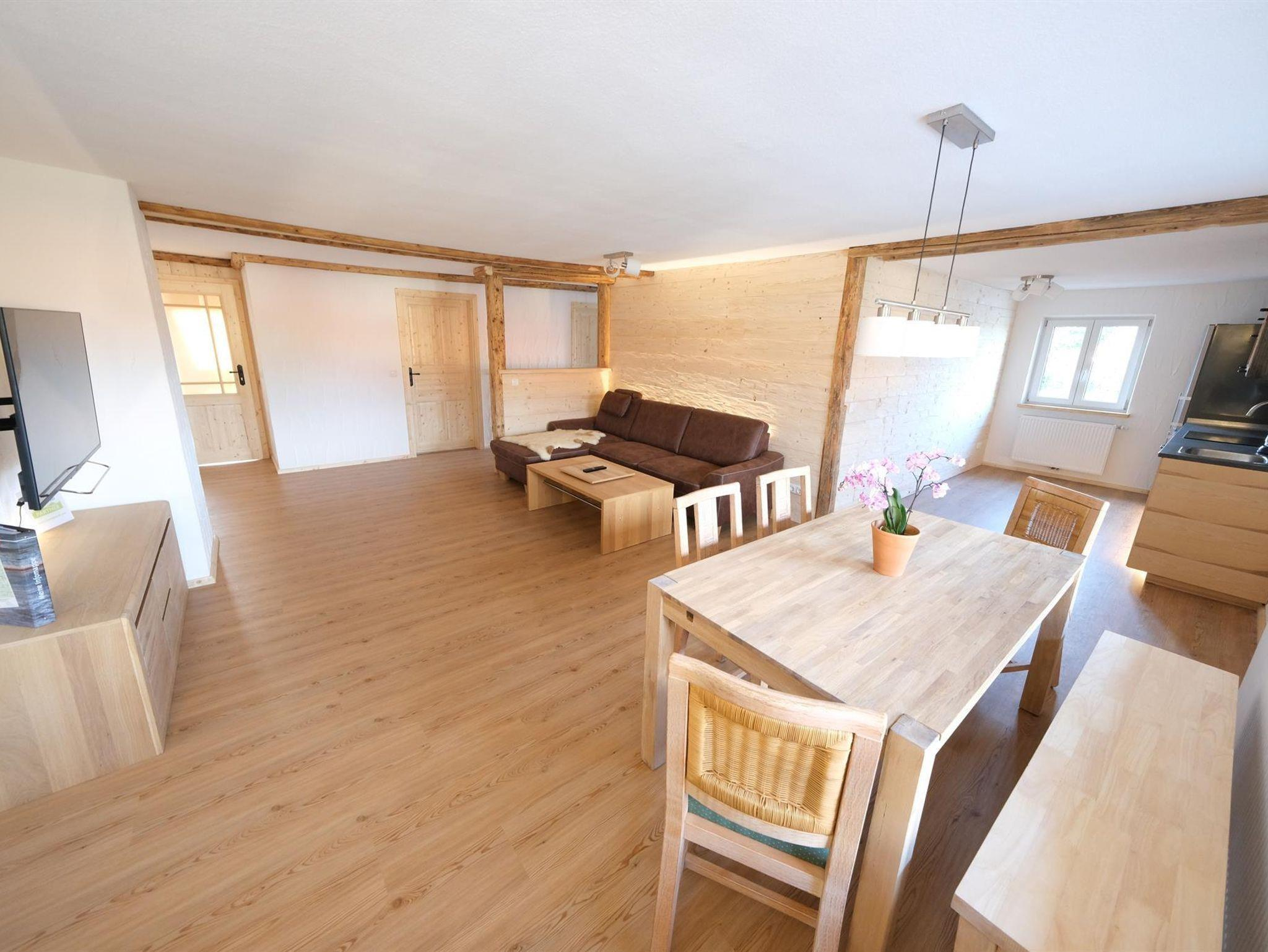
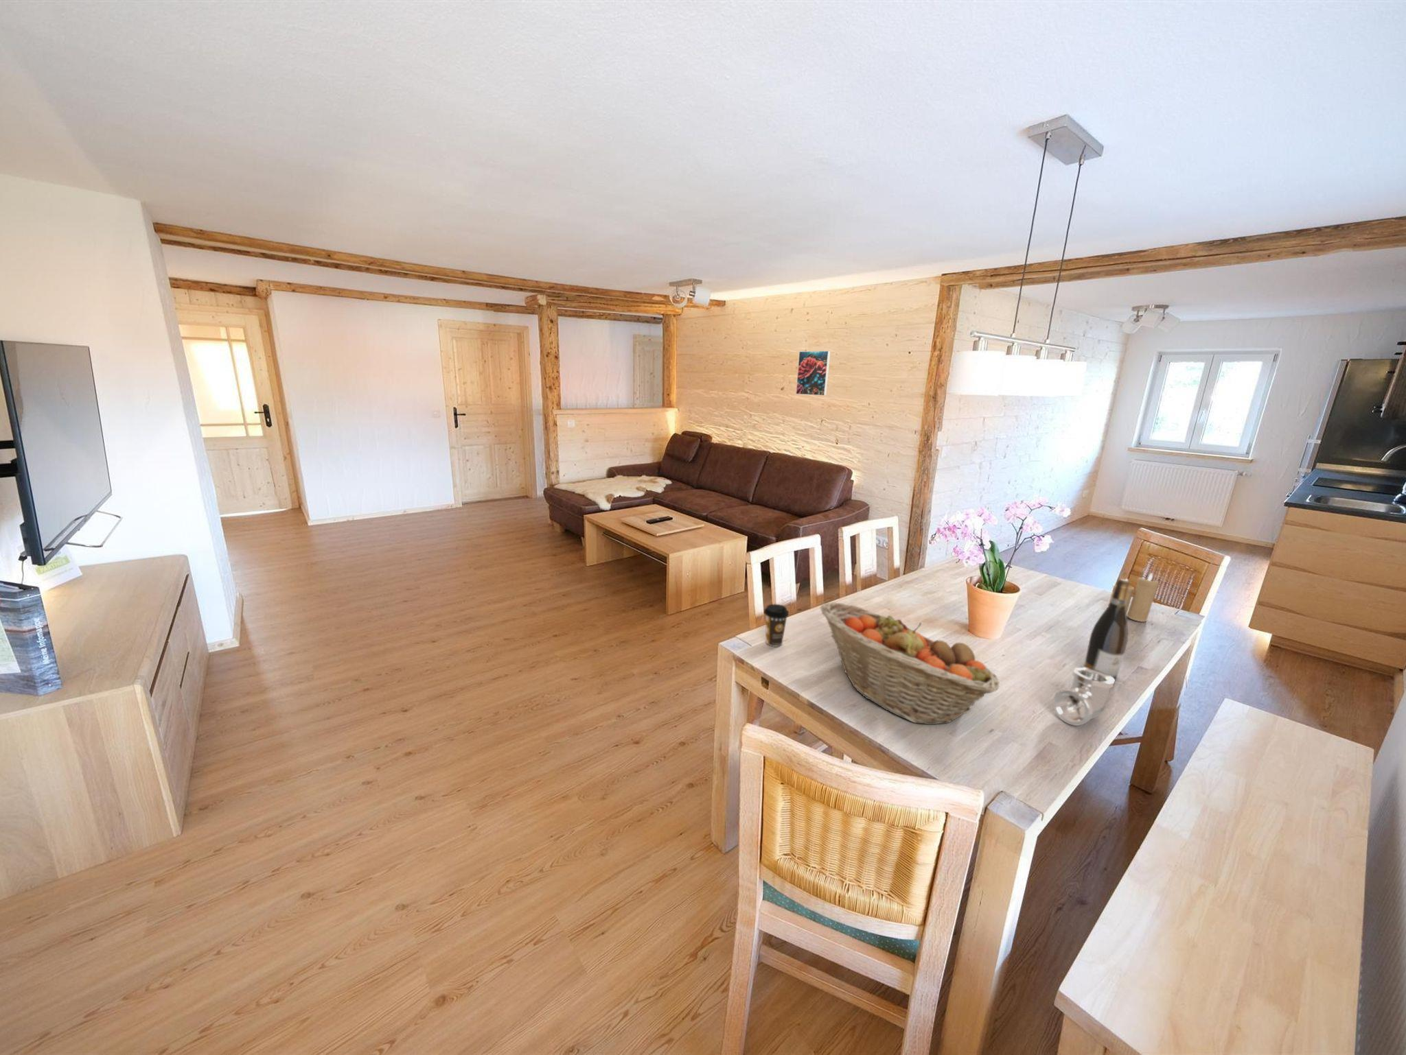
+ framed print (812, 373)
+ coffee cup (775, 626)
+ wine bottle (1111, 628)
+ fruit basket (900, 654)
+ candle (1132, 593)
+ pipe fitting (1084, 696)
